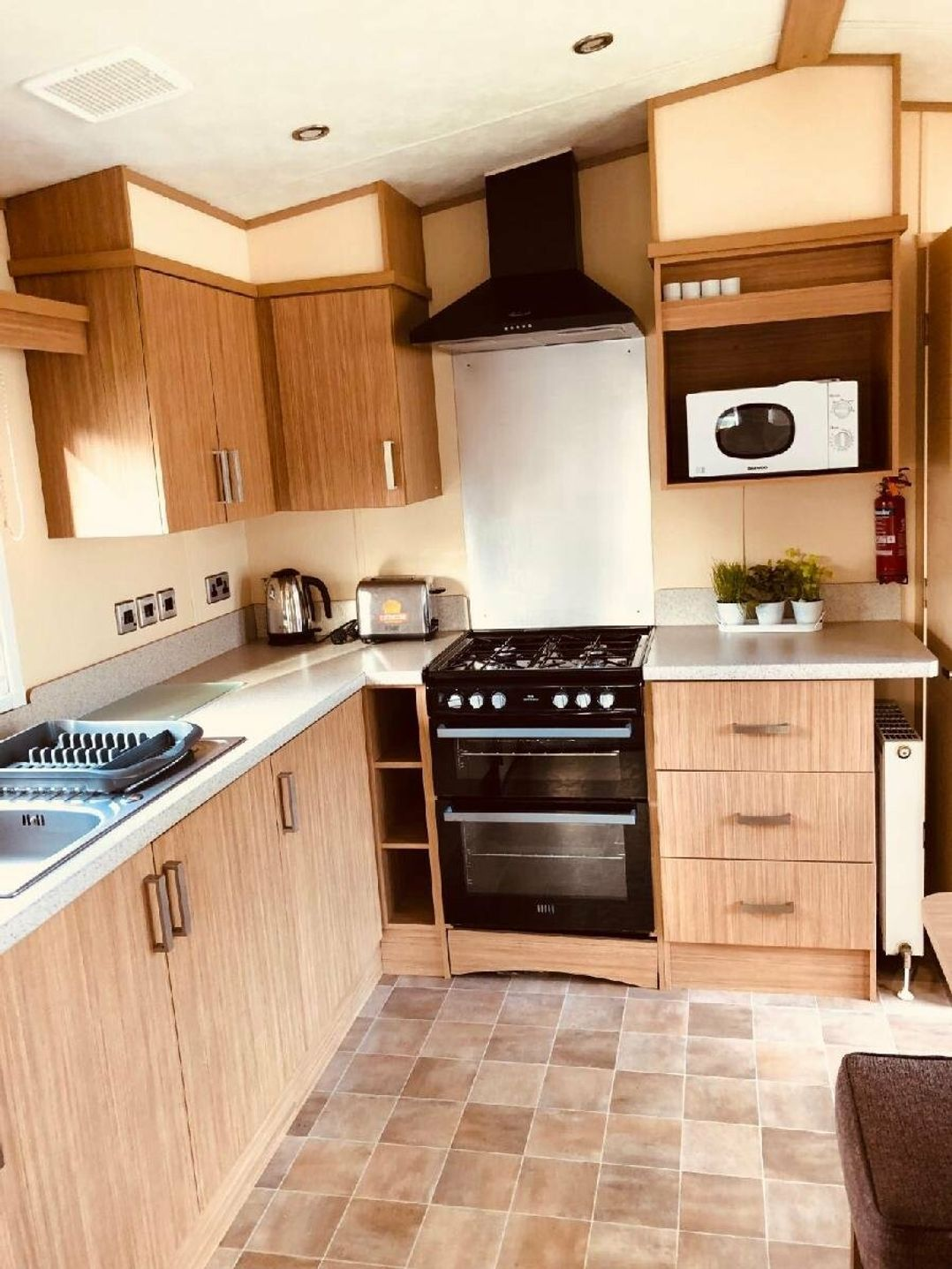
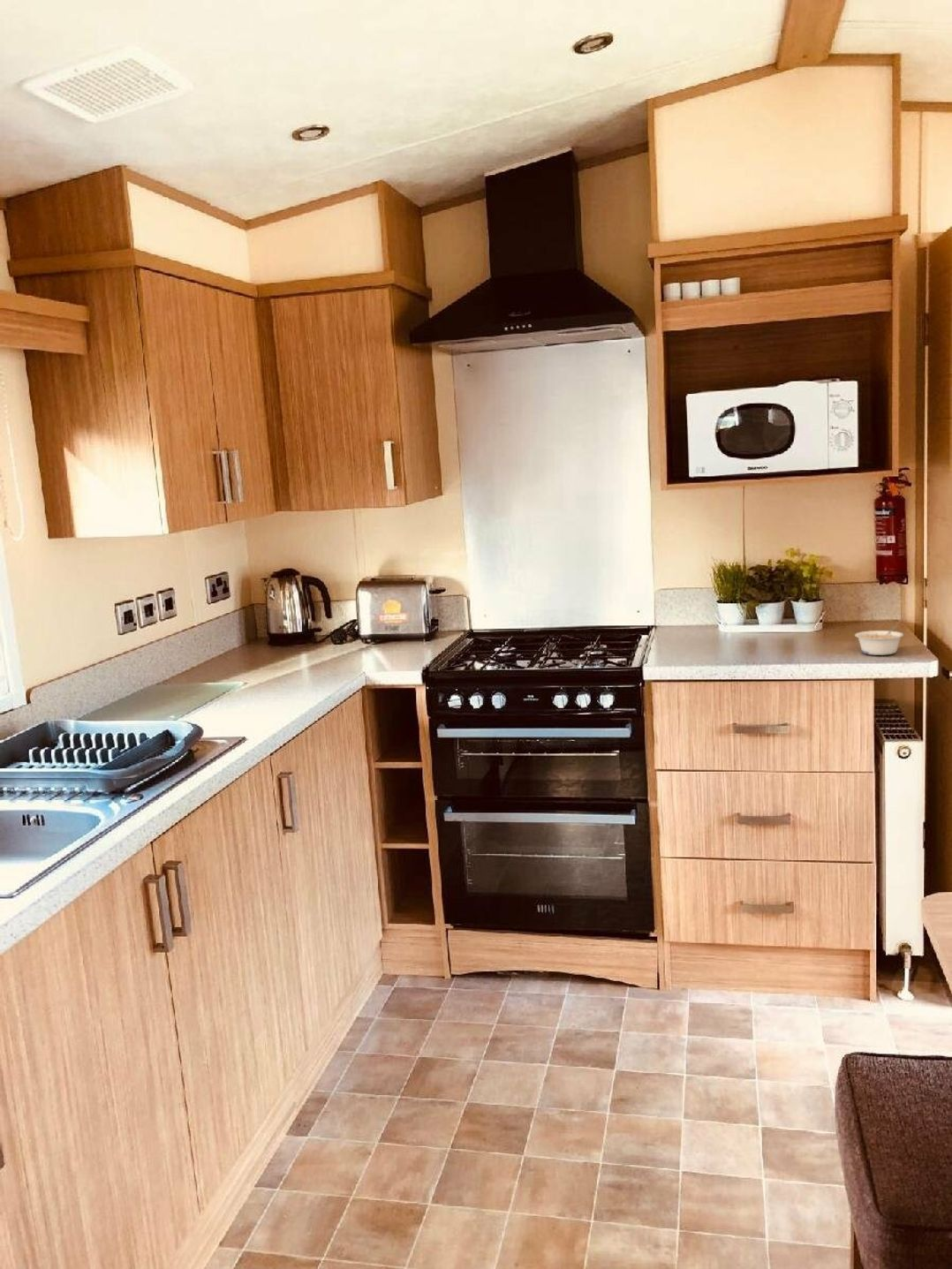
+ legume (879, 641)
